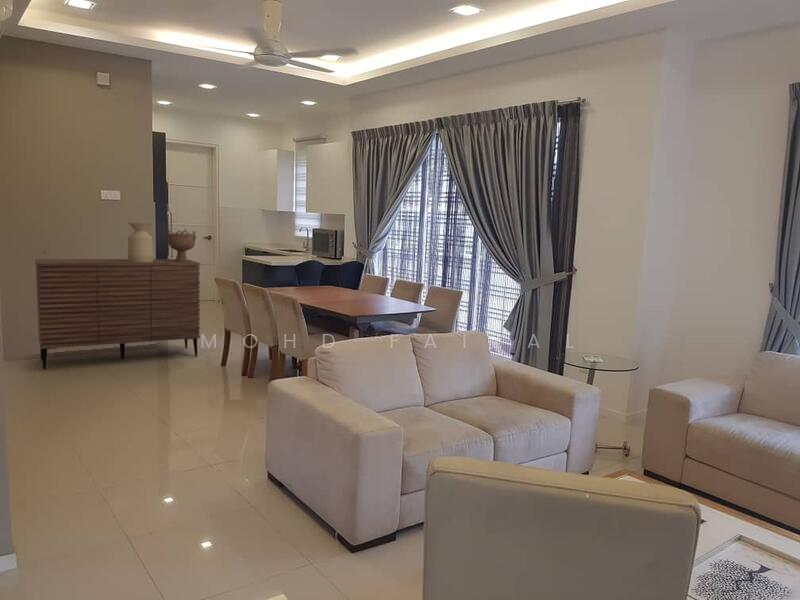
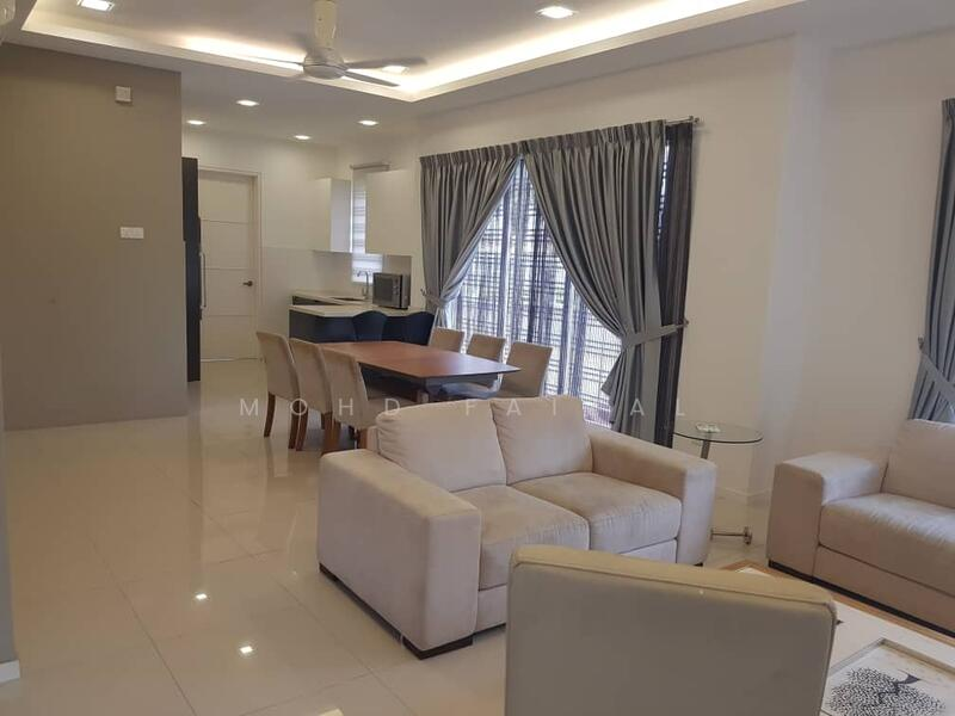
- side table (140, 241)
- sideboard (121, 310)
- decorative bowl (181, 245)
